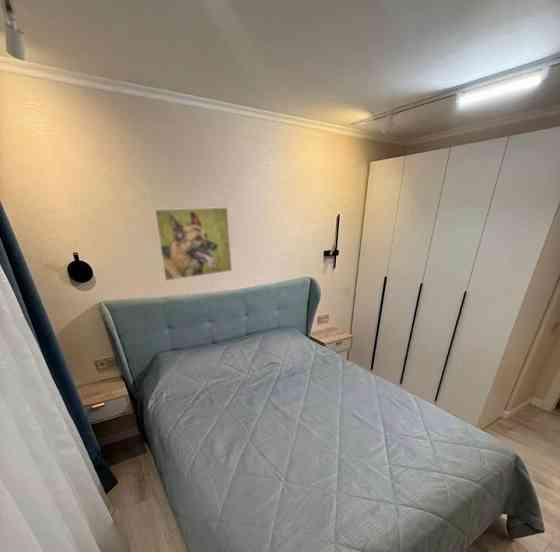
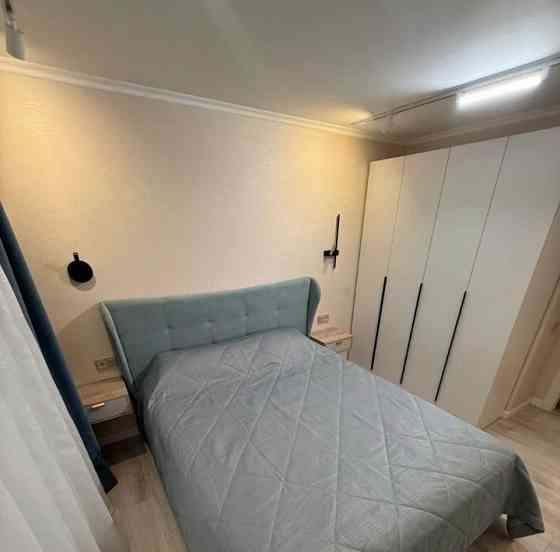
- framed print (196, 243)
